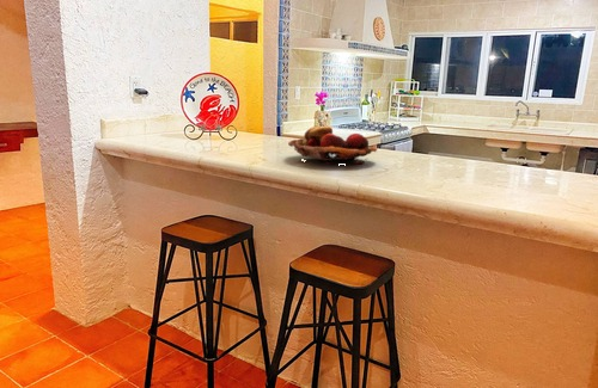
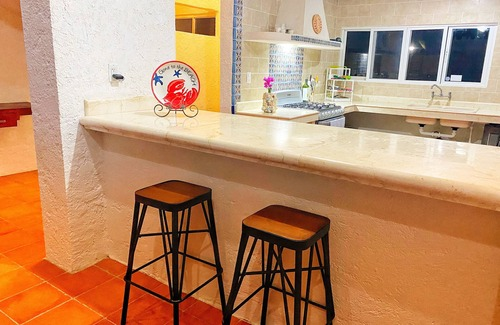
- fruit basket (330, 143)
